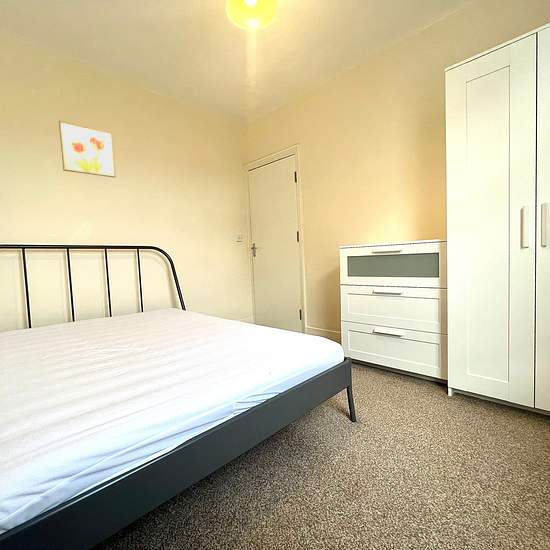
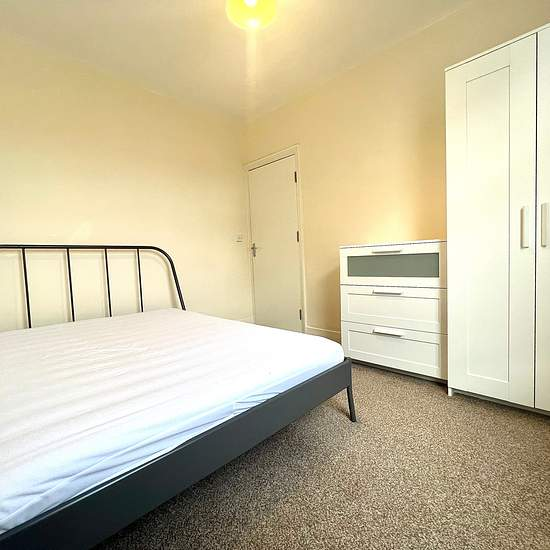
- wall art (88, 150)
